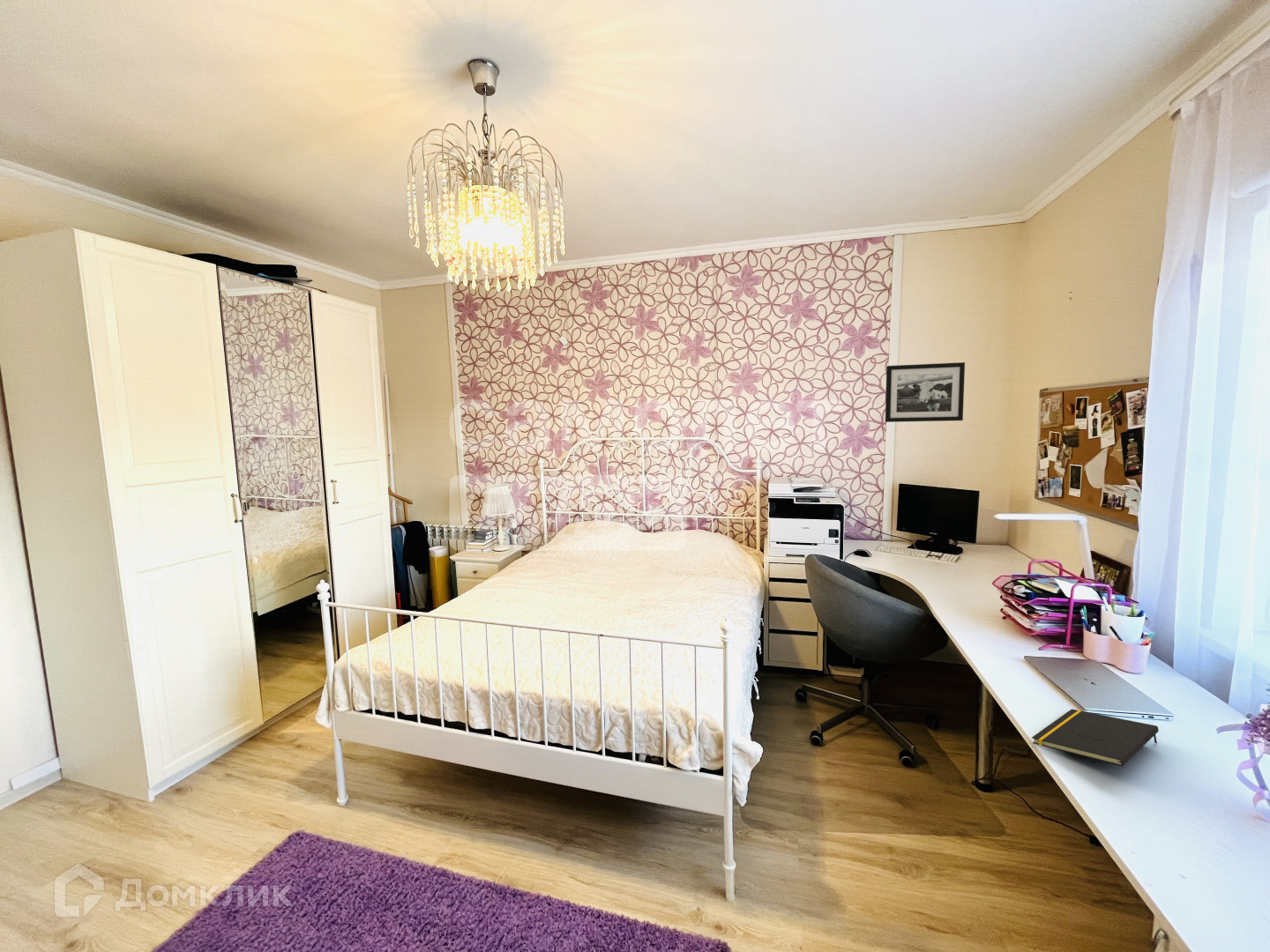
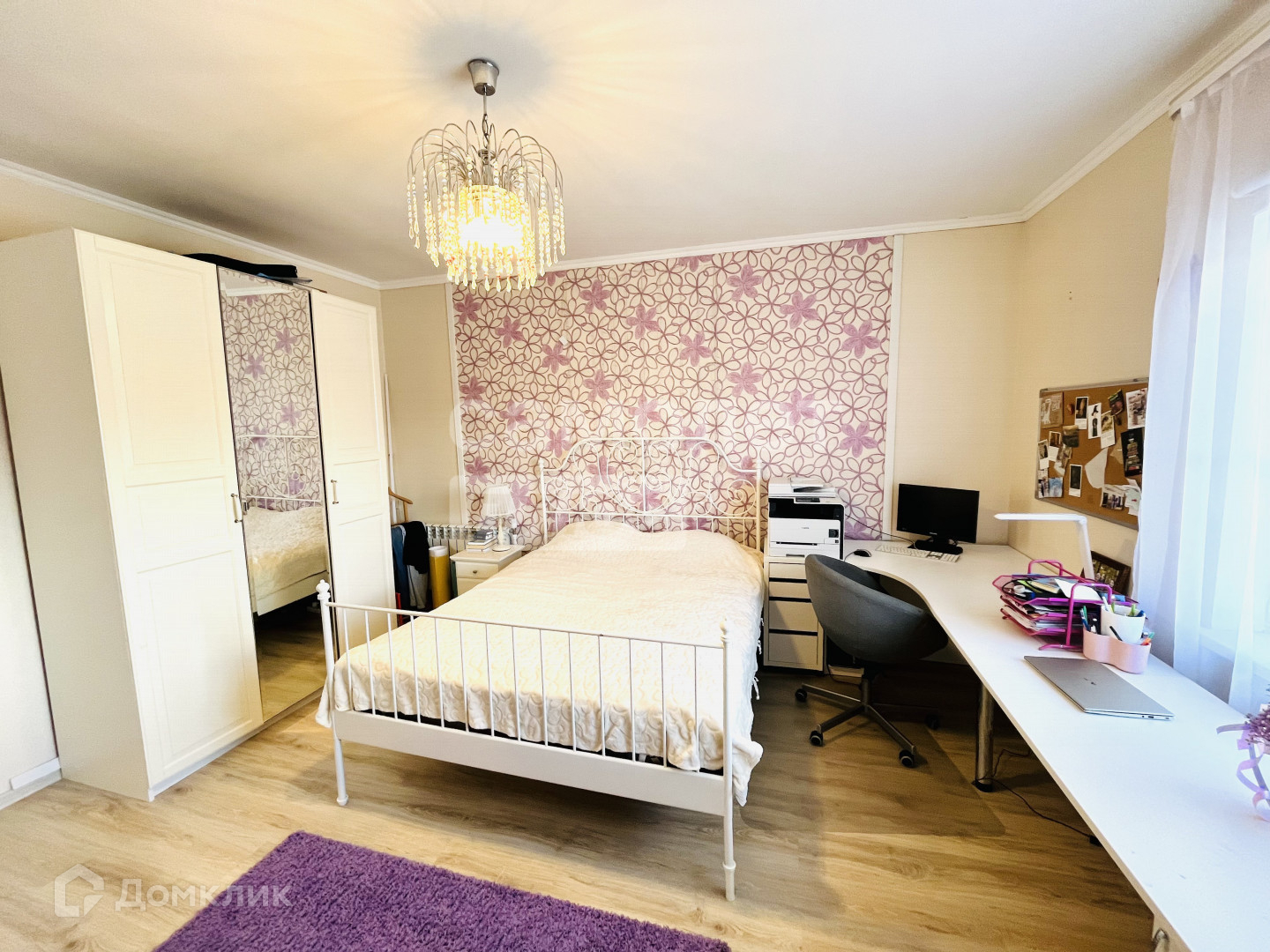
- notepad (1094, 734)
- picture frame (923, 392)
